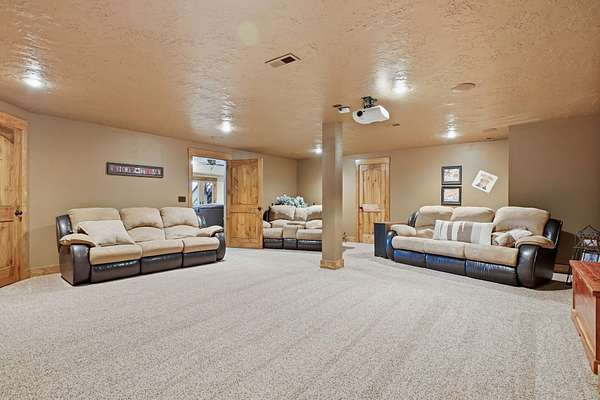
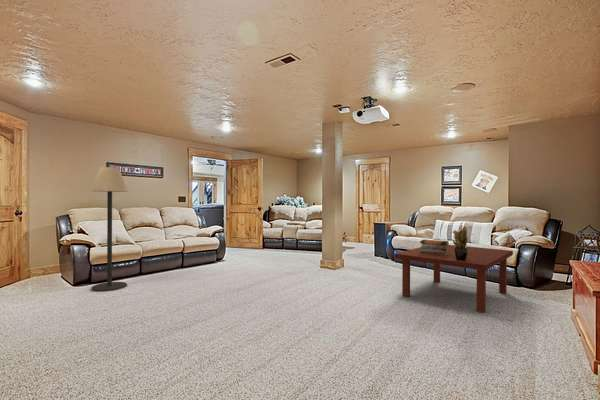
+ floor lamp (109, 227)
+ coffee table (455, 266)
+ potted plant (460, 242)
+ book stack (434, 247)
